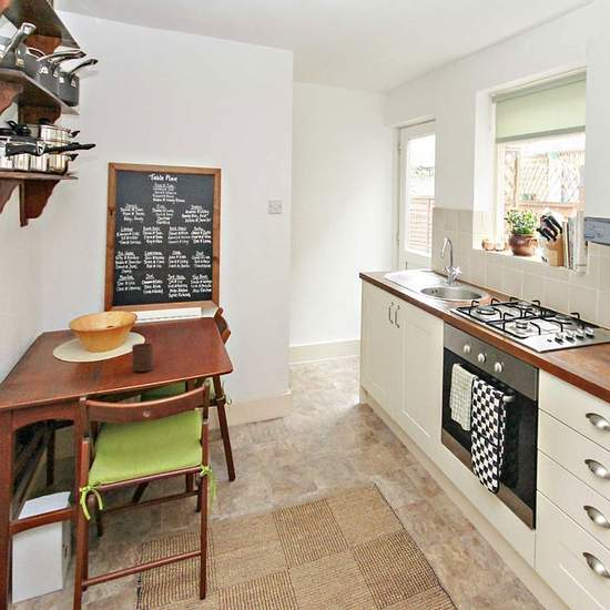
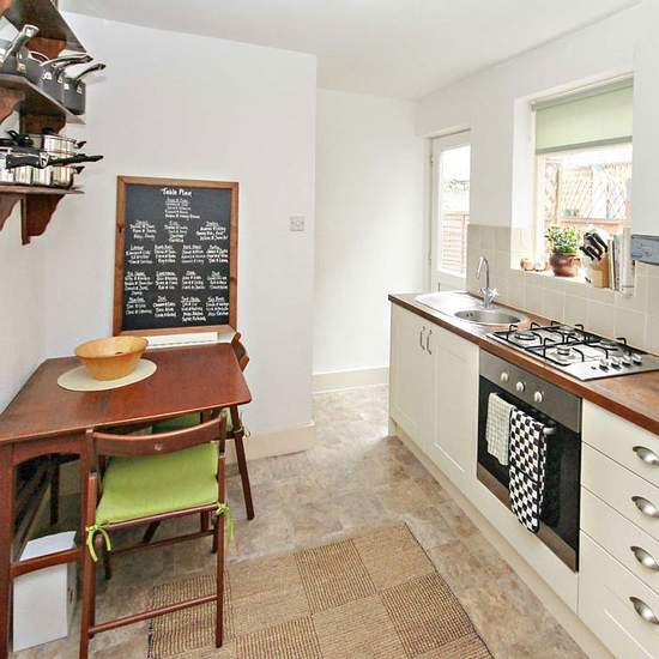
- cup (142, 356)
